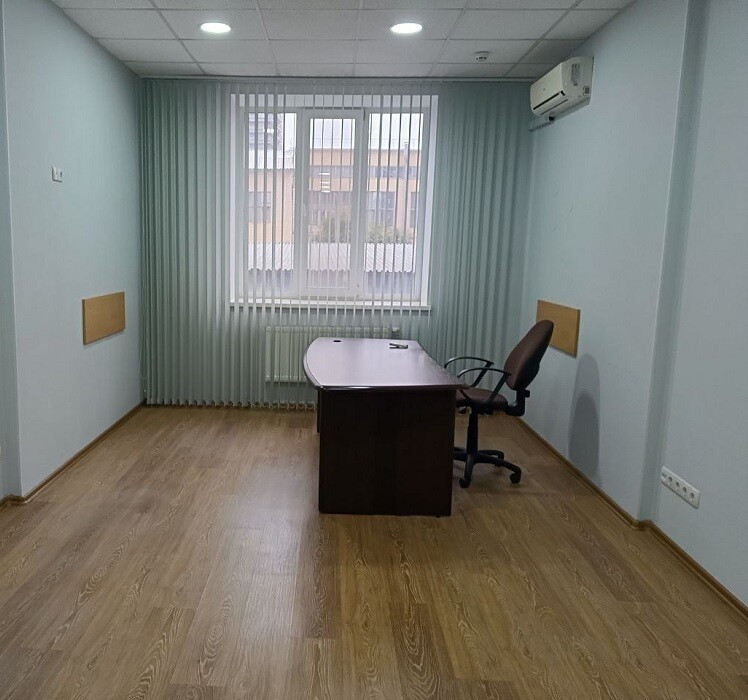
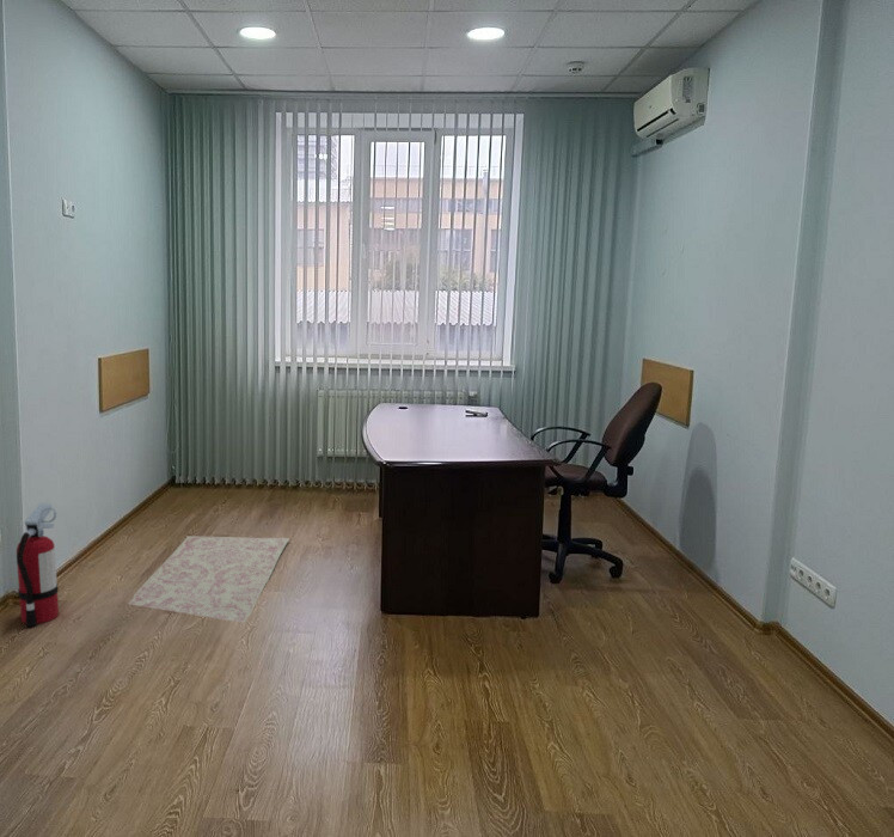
+ fire extinguisher (37, 563)
+ rug (210, 576)
